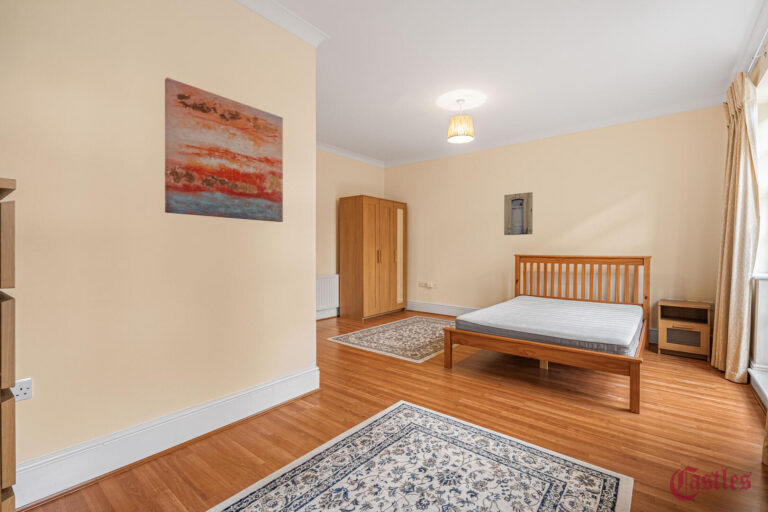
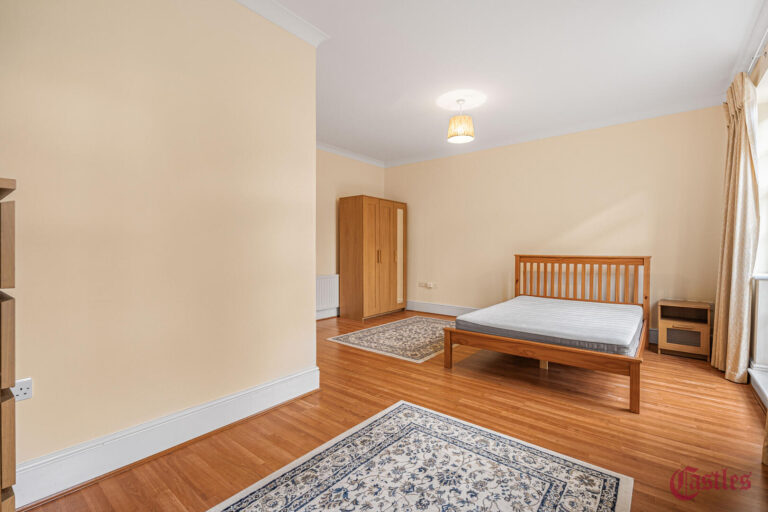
- wall art (231, 159)
- wall art (518, 214)
